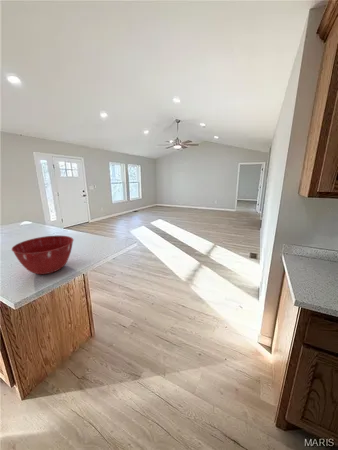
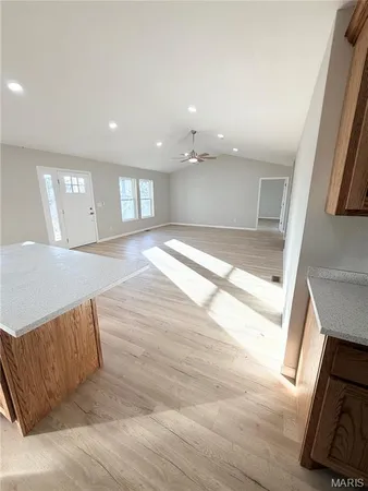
- mixing bowl (46, 256)
